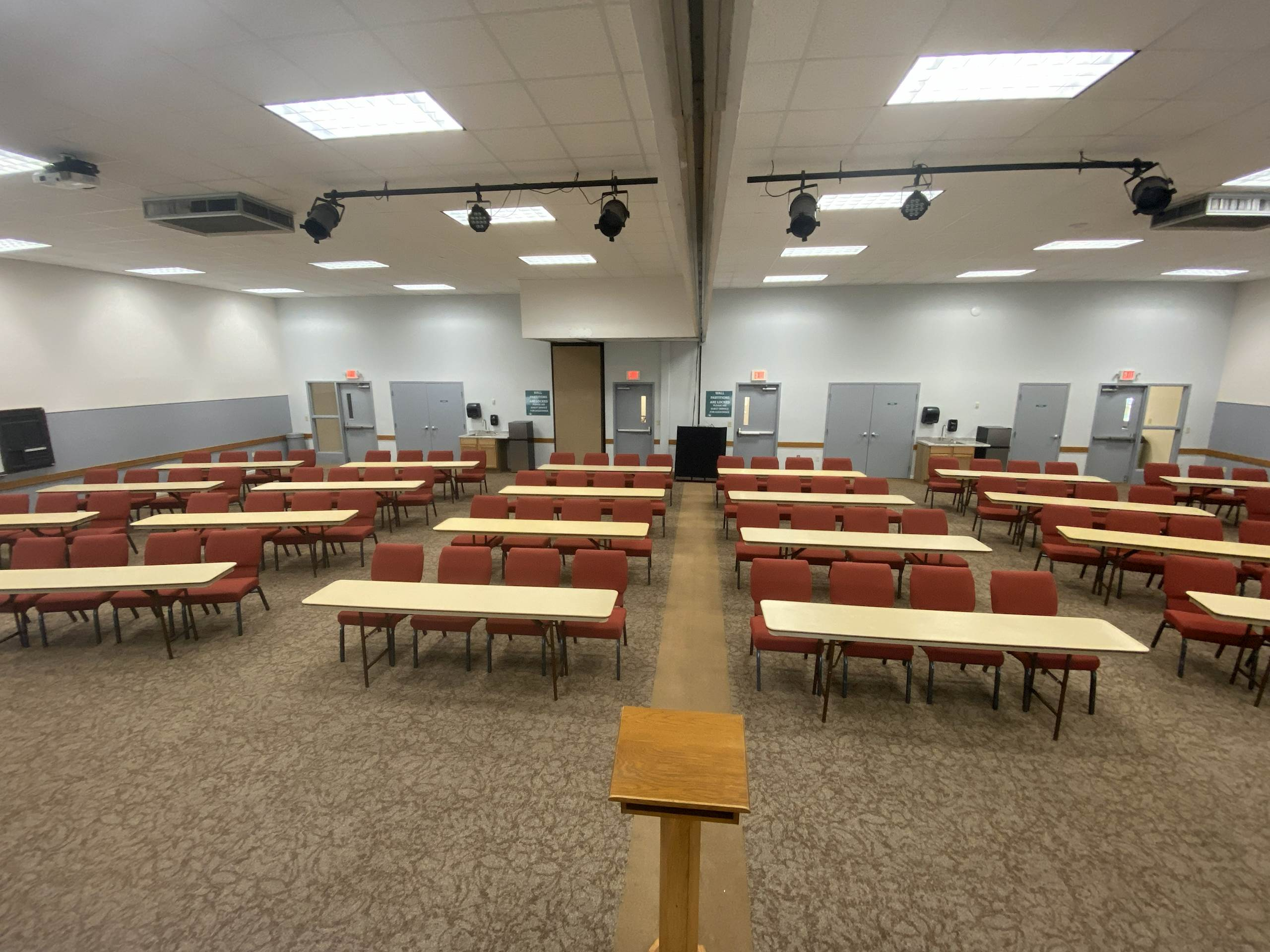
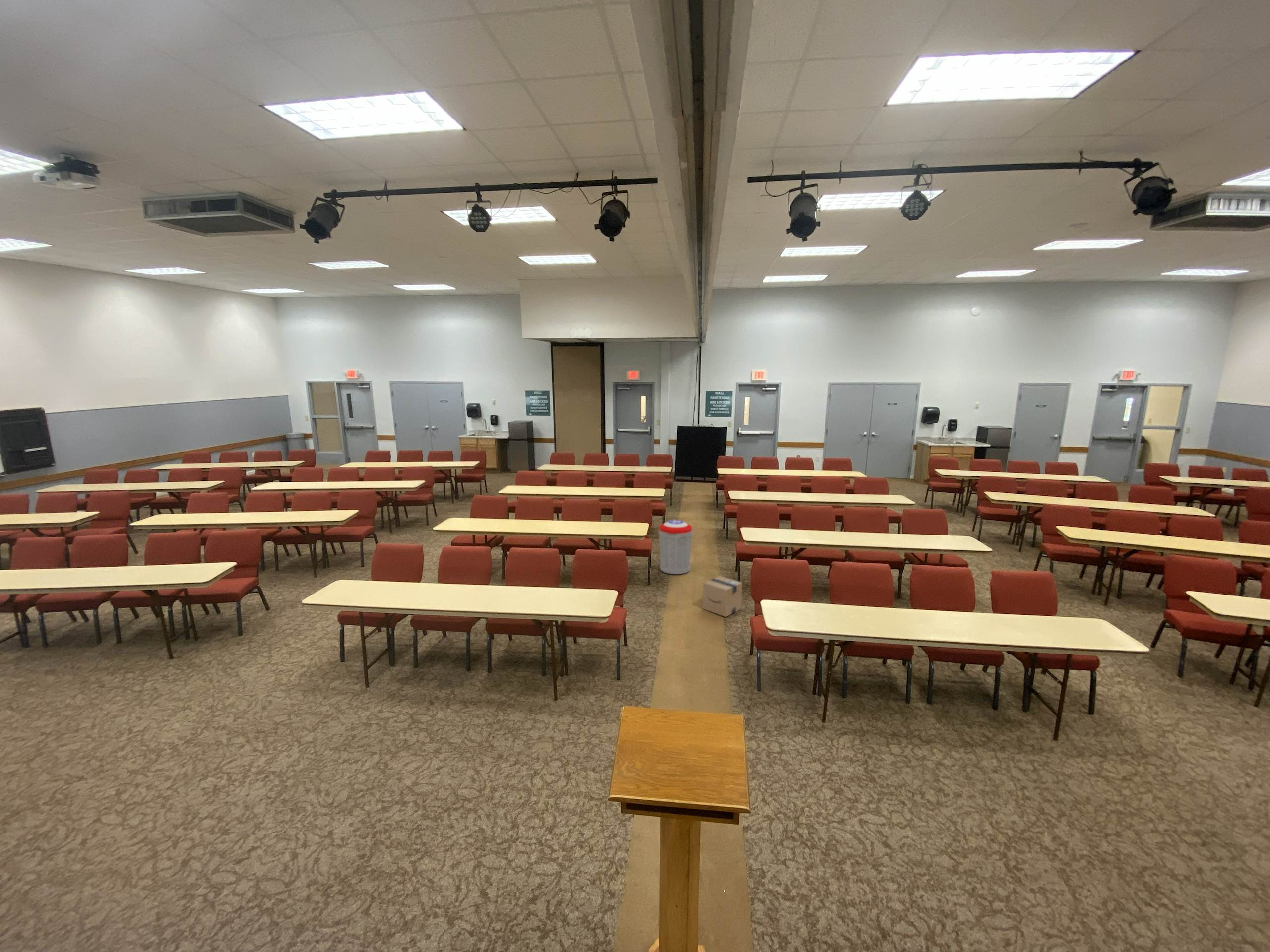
+ trash can (675, 545)
+ cardboard box (722, 595)
